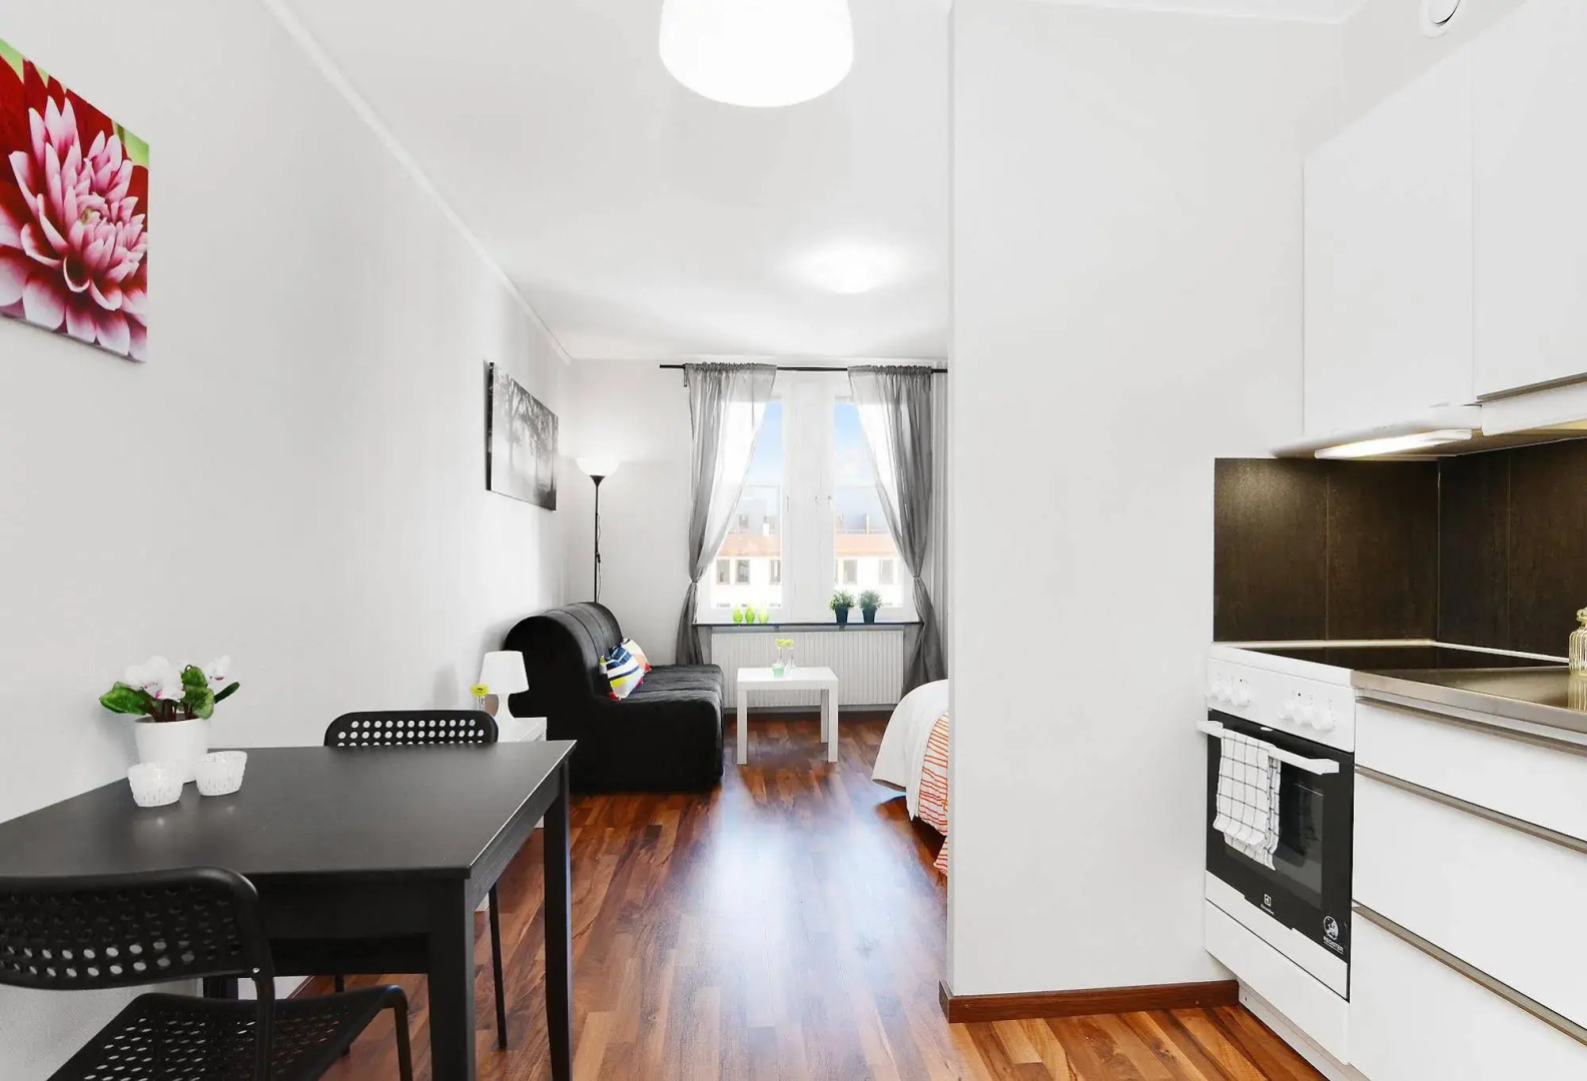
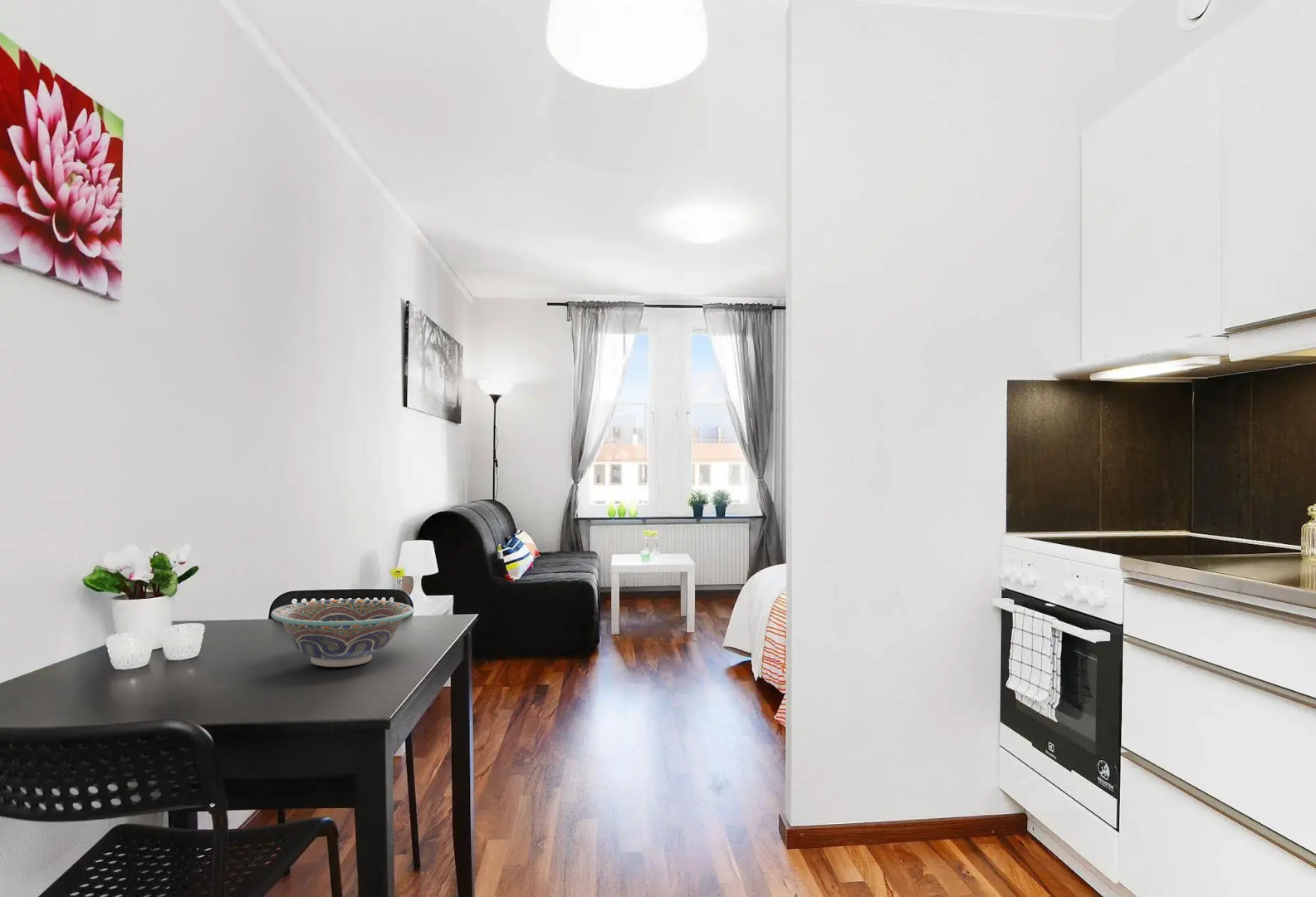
+ decorative bowl (344, 634)
